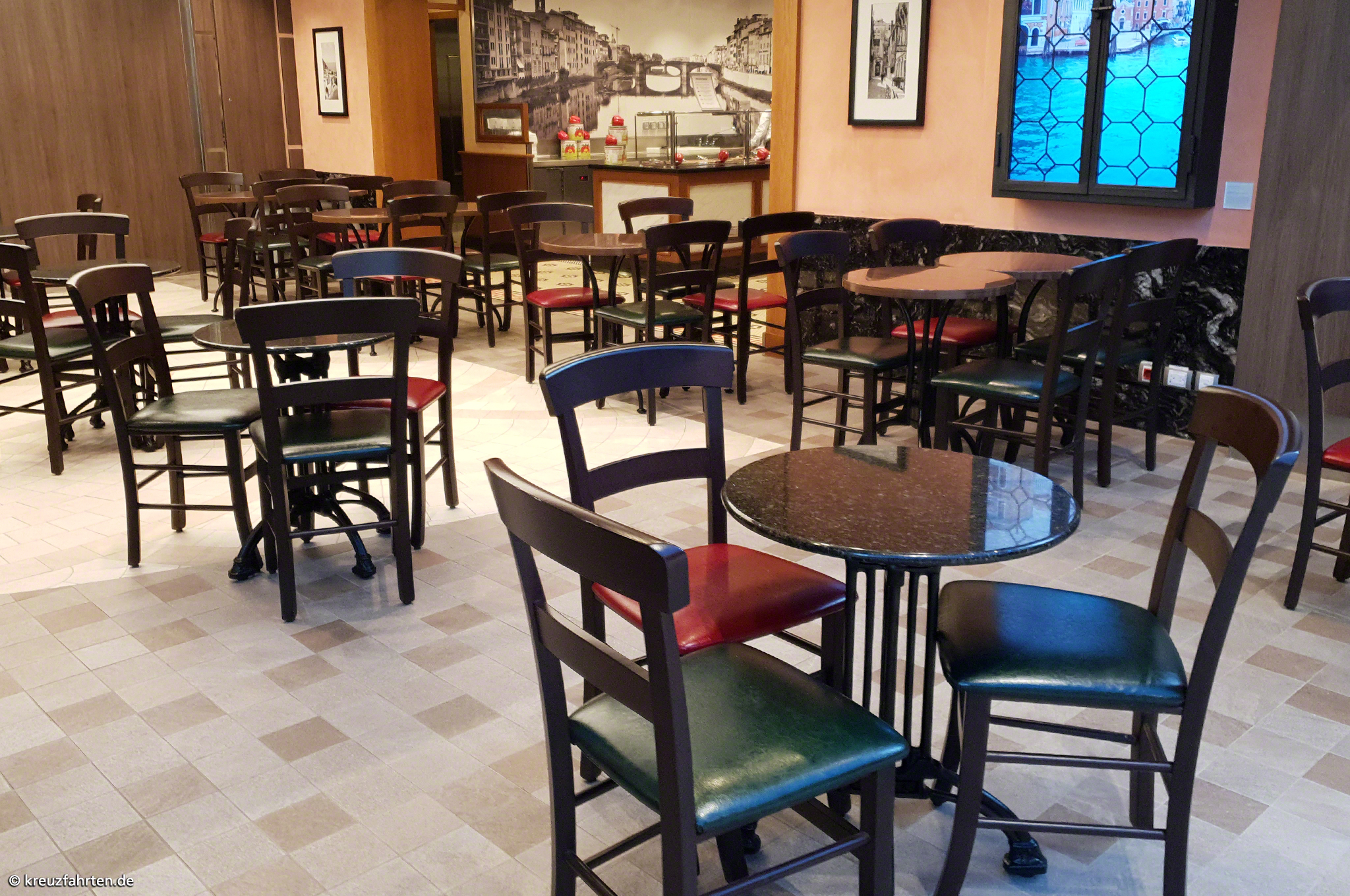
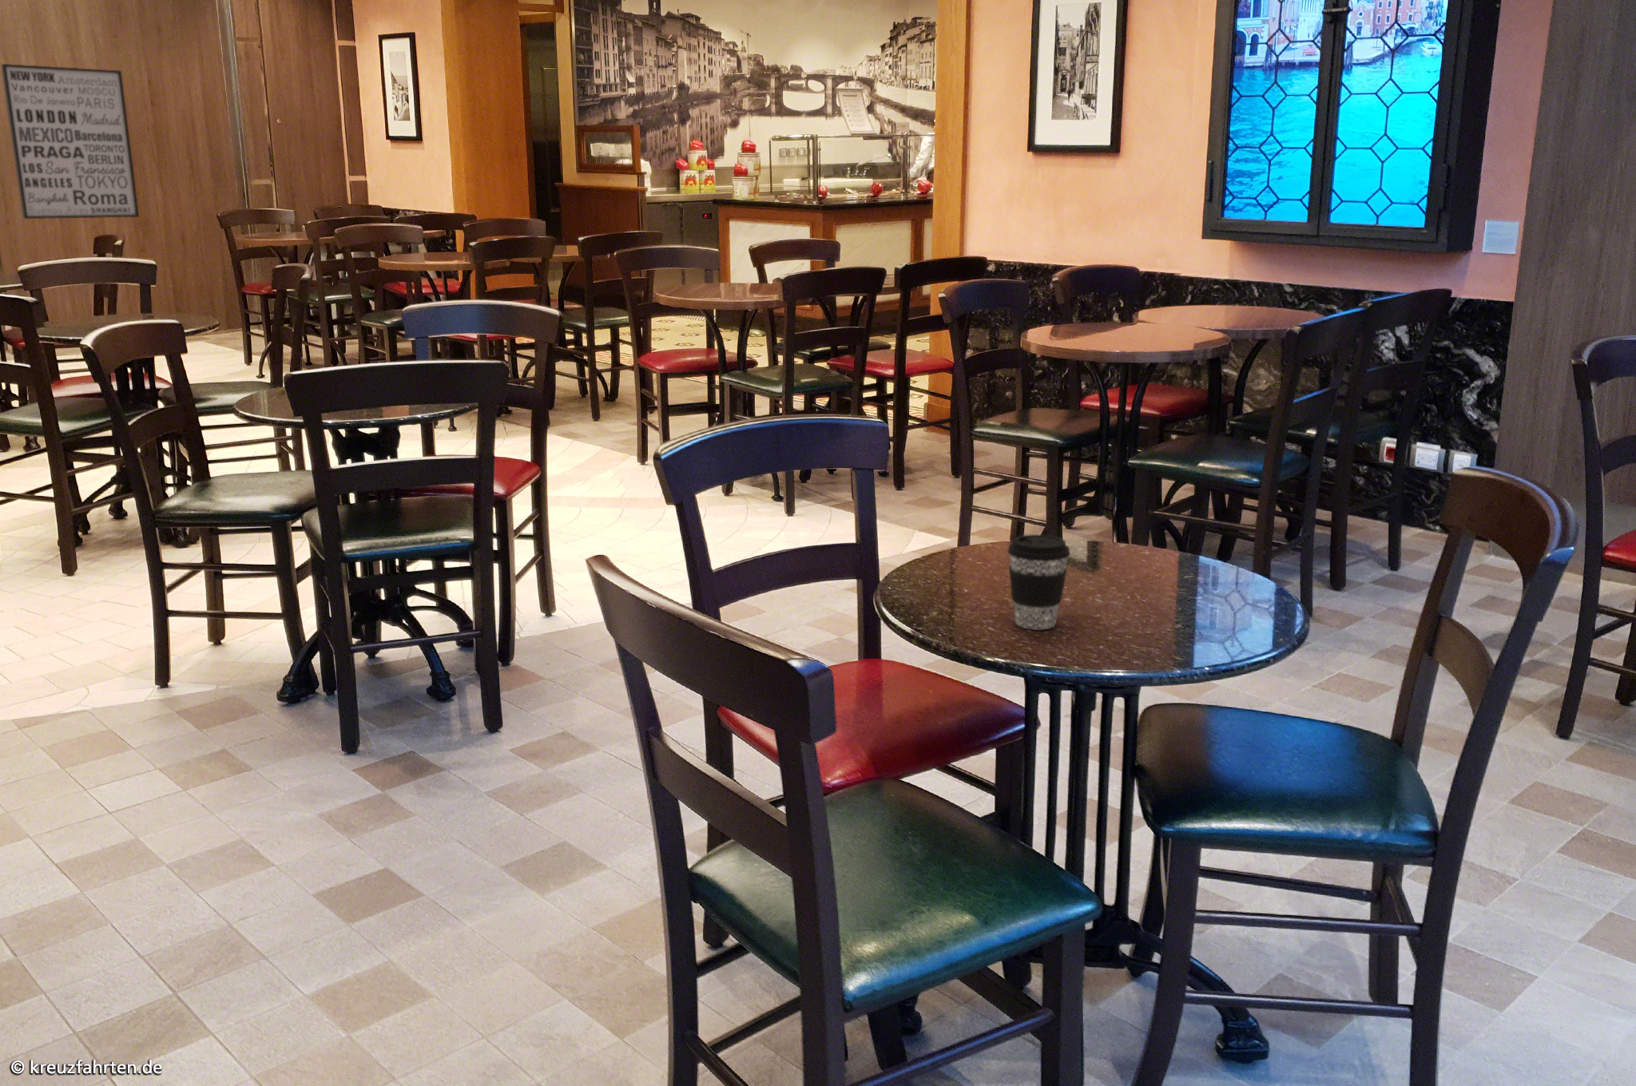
+ coffee cup (1037, 582)
+ wall art (73, 143)
